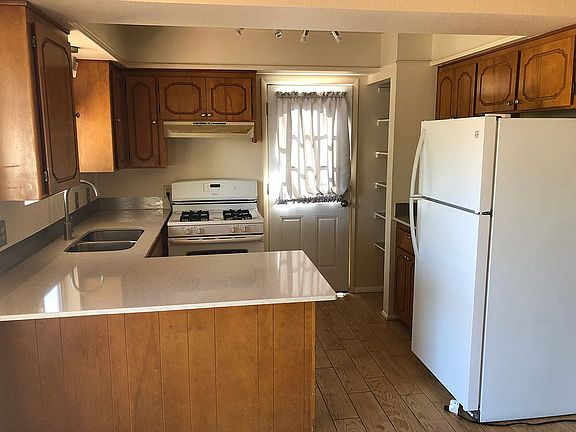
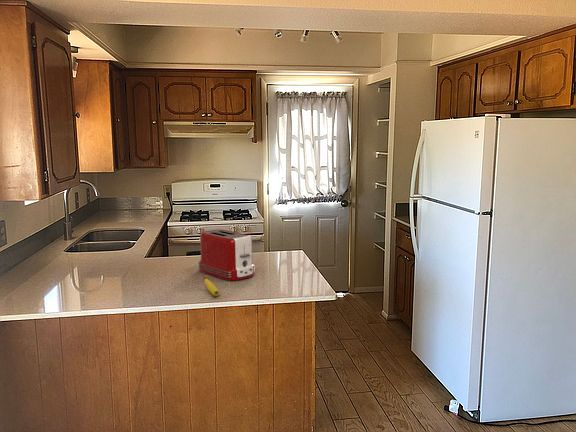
+ toaster (226, 253)
+ banana (213, 288)
